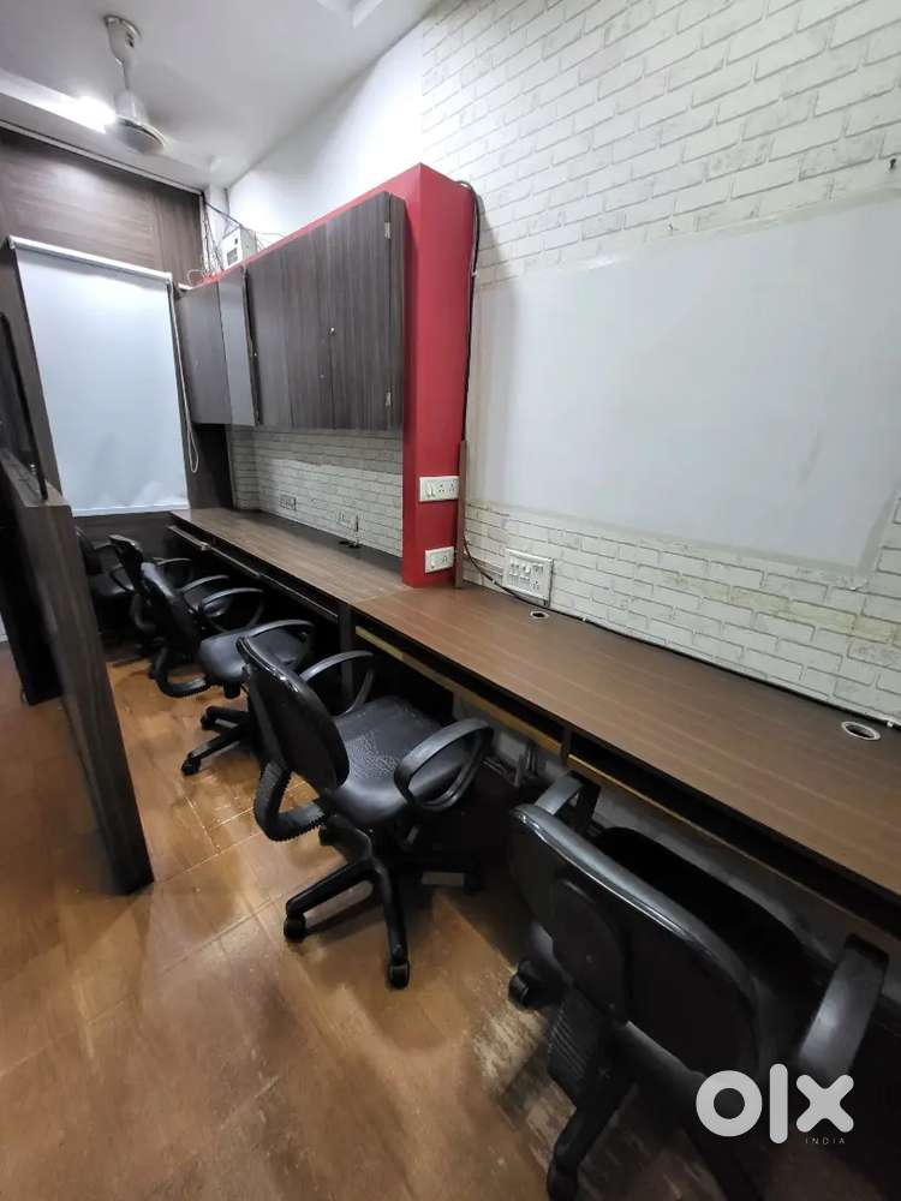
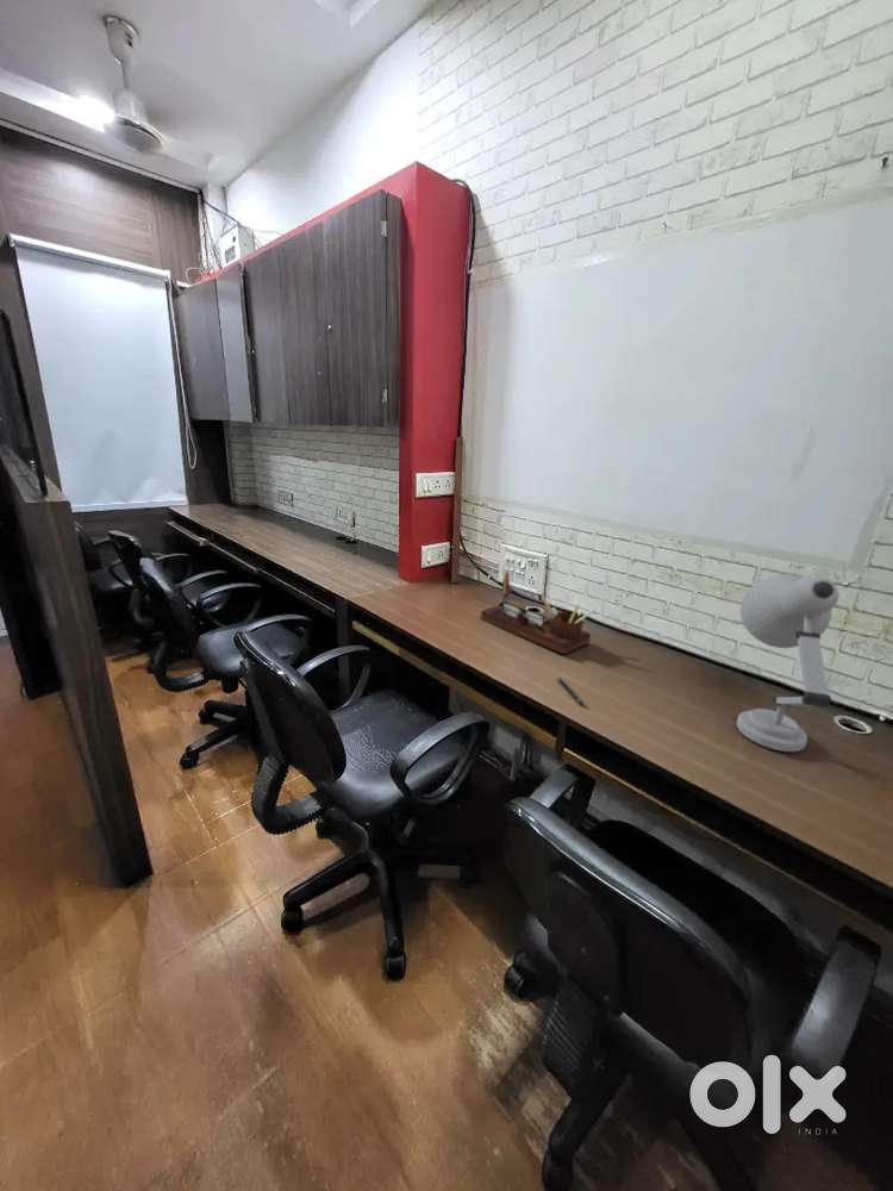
+ pen (570, 691)
+ desk lamp (787, 647)
+ desk organizer (537, 612)
